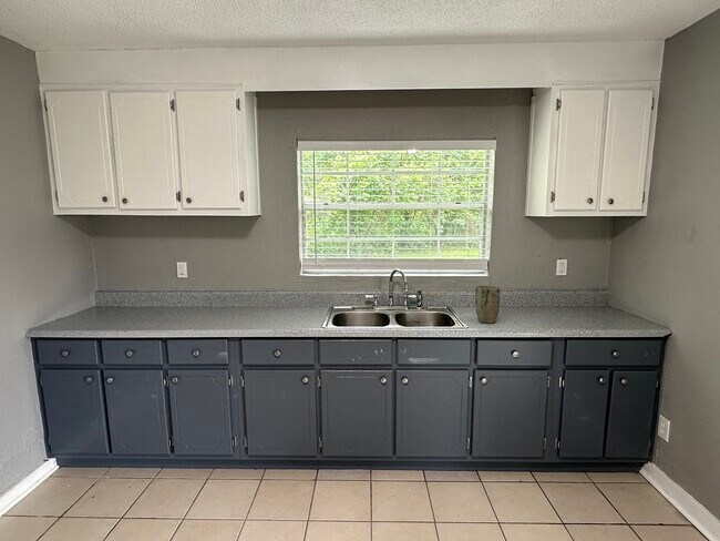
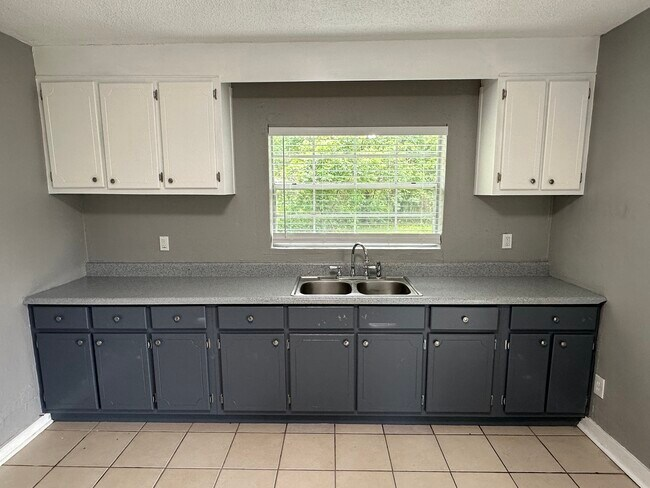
- plant pot (486, 304)
